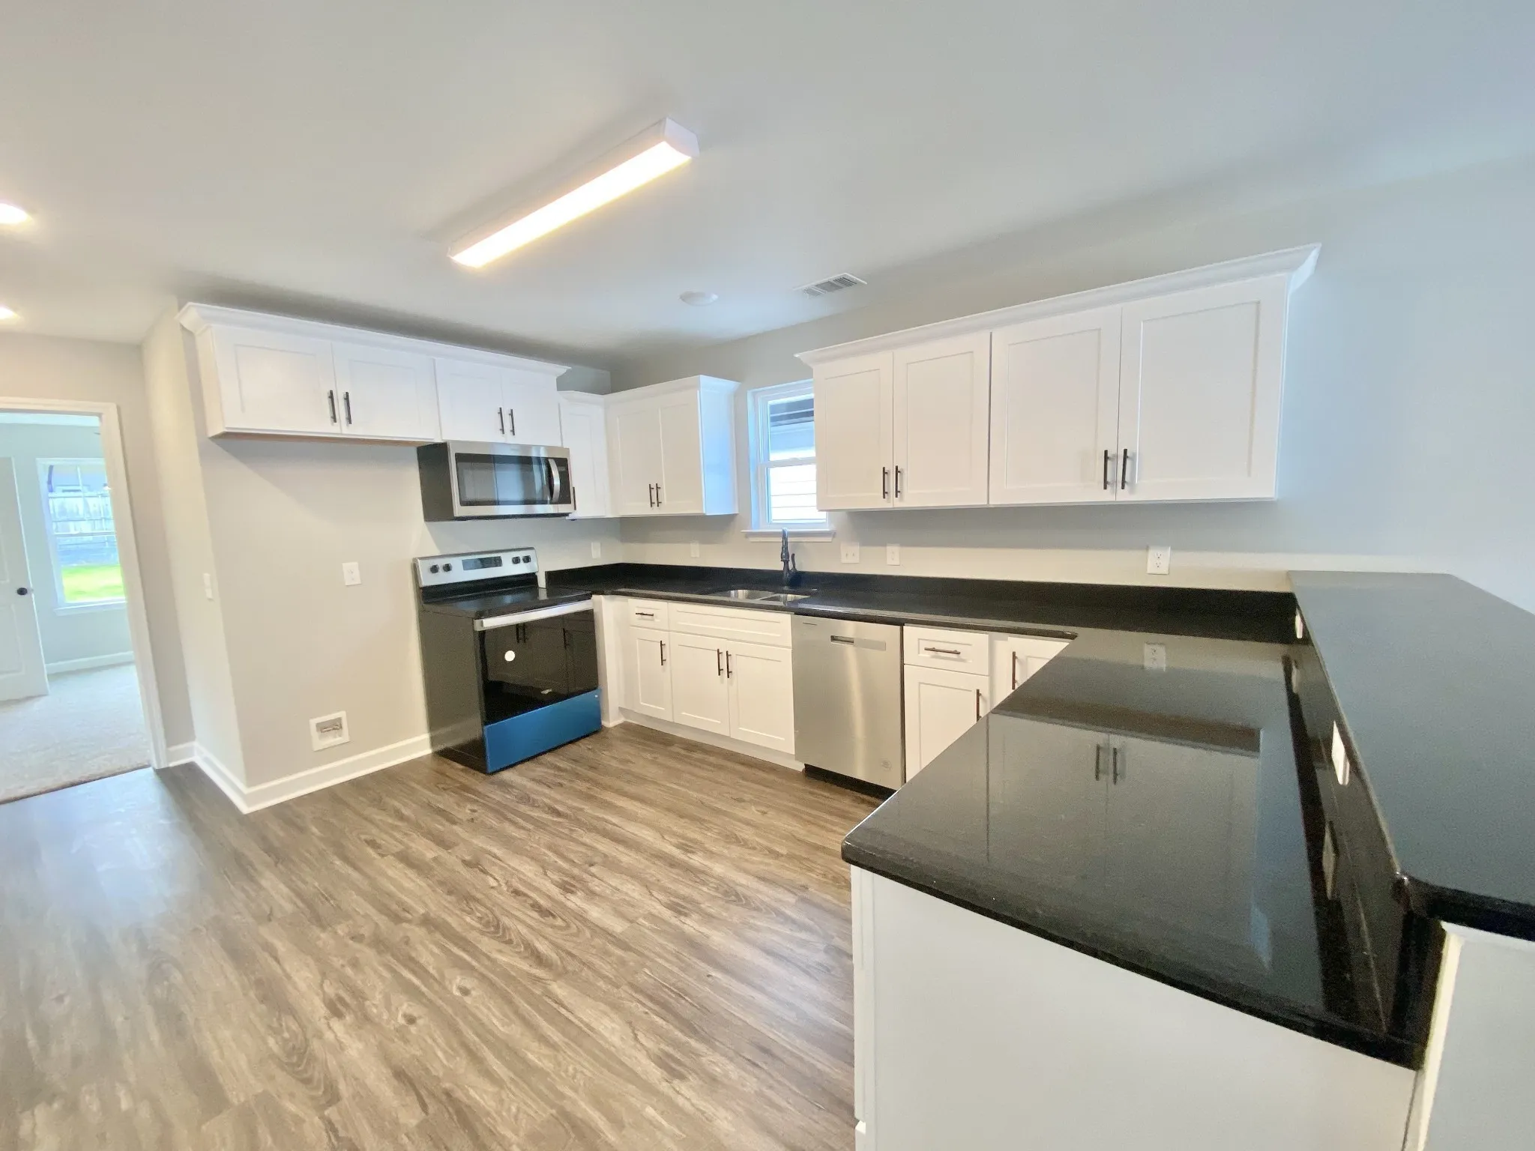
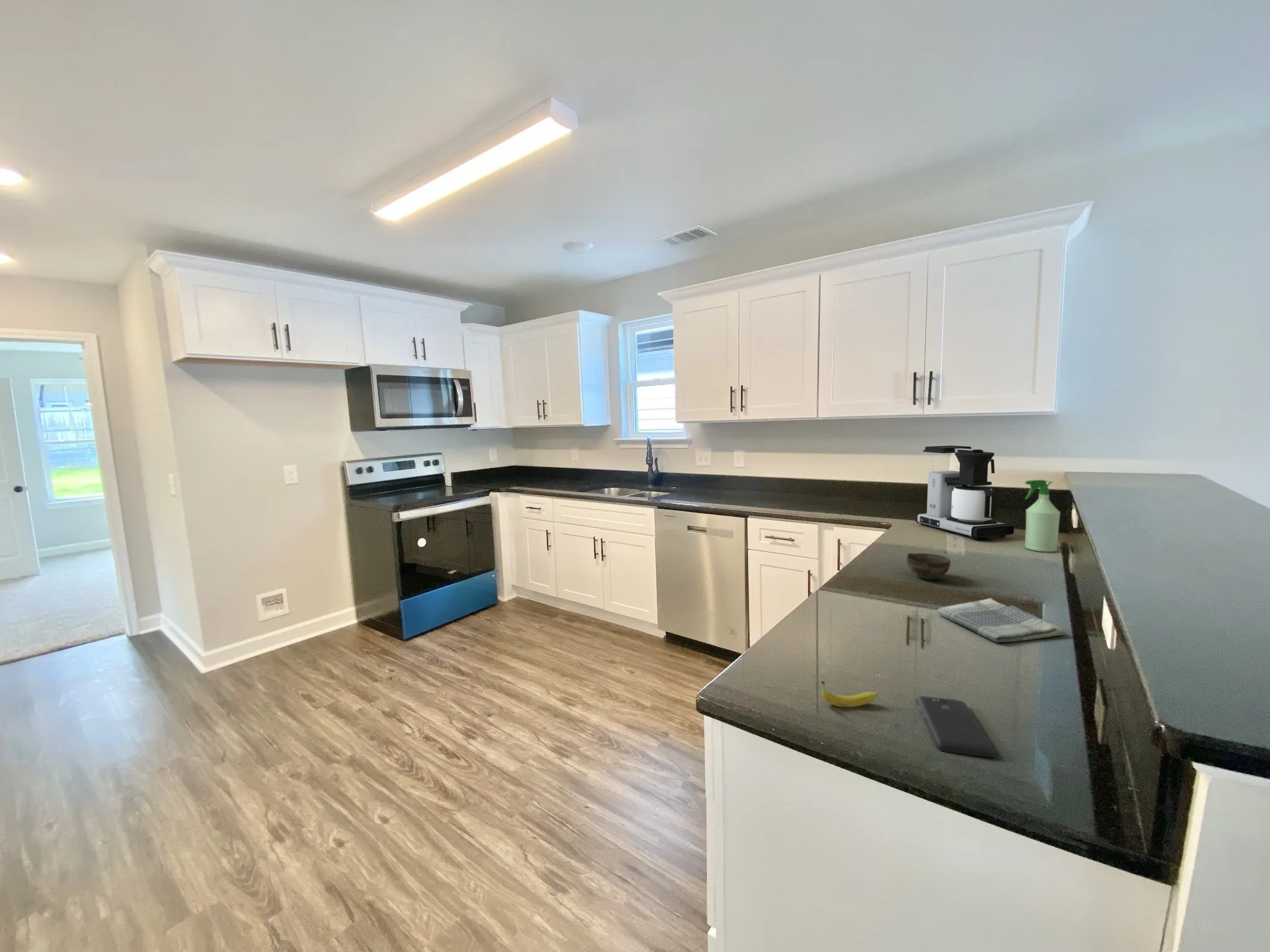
+ spray bottle (1042, 514)
+ cup (925, 566)
+ dish towel (998, 619)
+ smartphone (951, 722)
+ fruit (850, 695)
+ coffee maker (962, 490)
